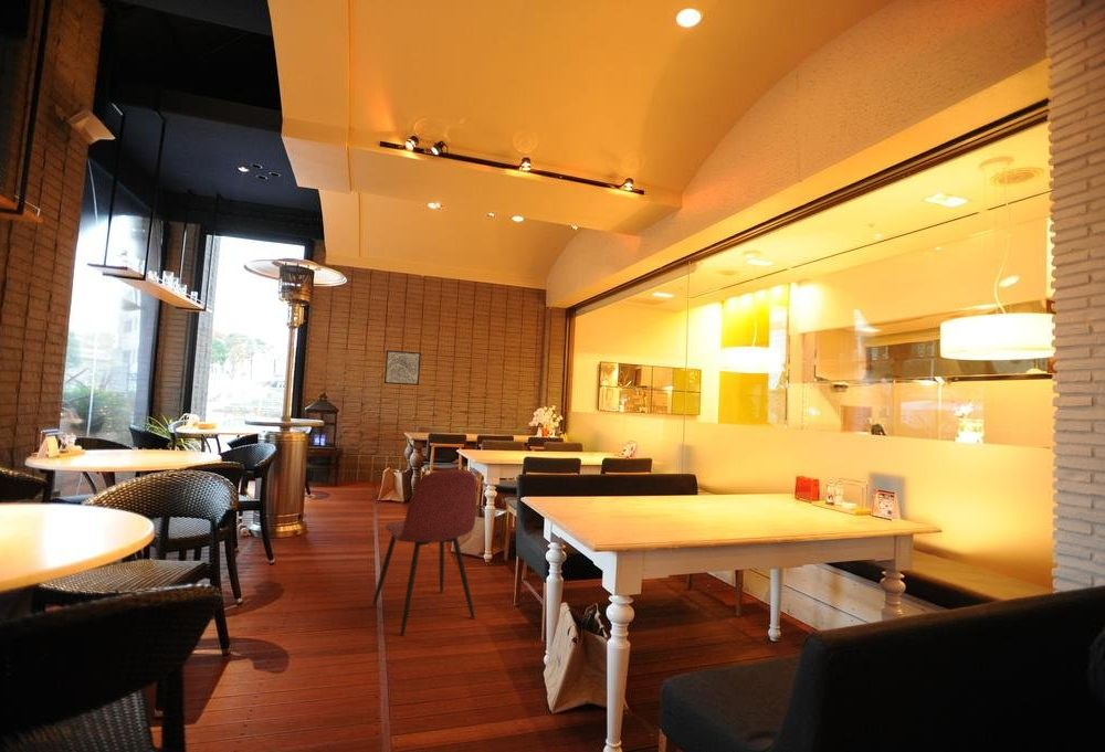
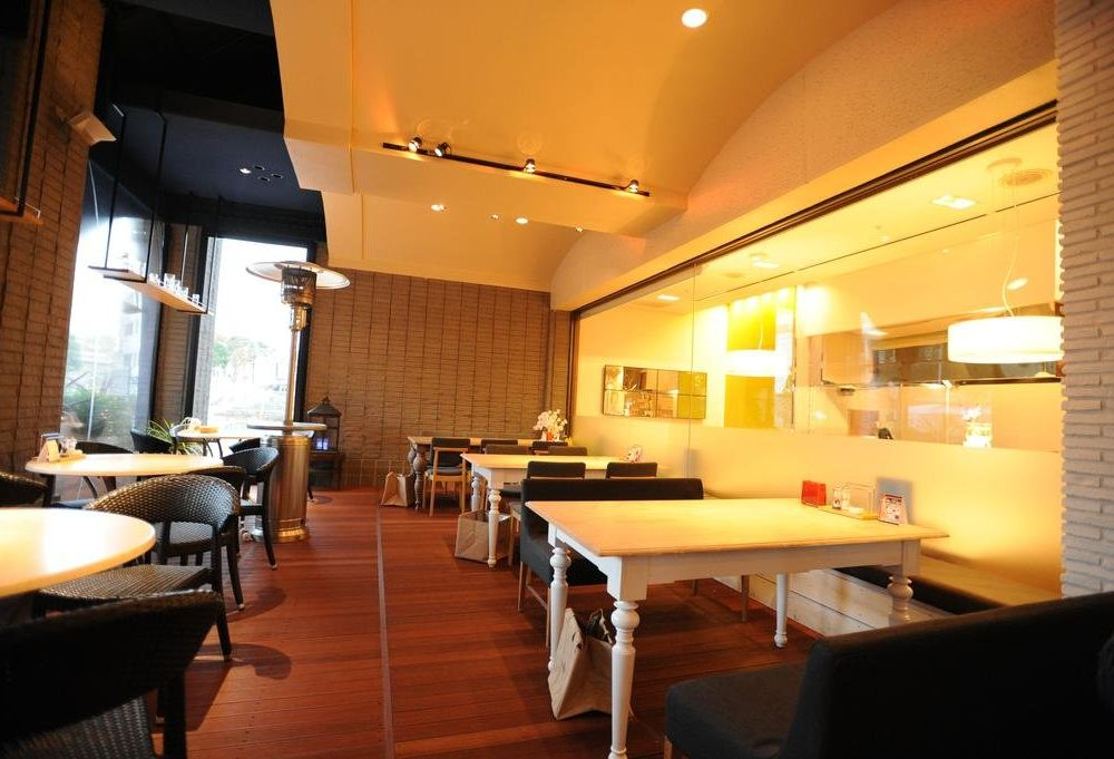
- wall art (402, 368)
- dining chair (429, 537)
